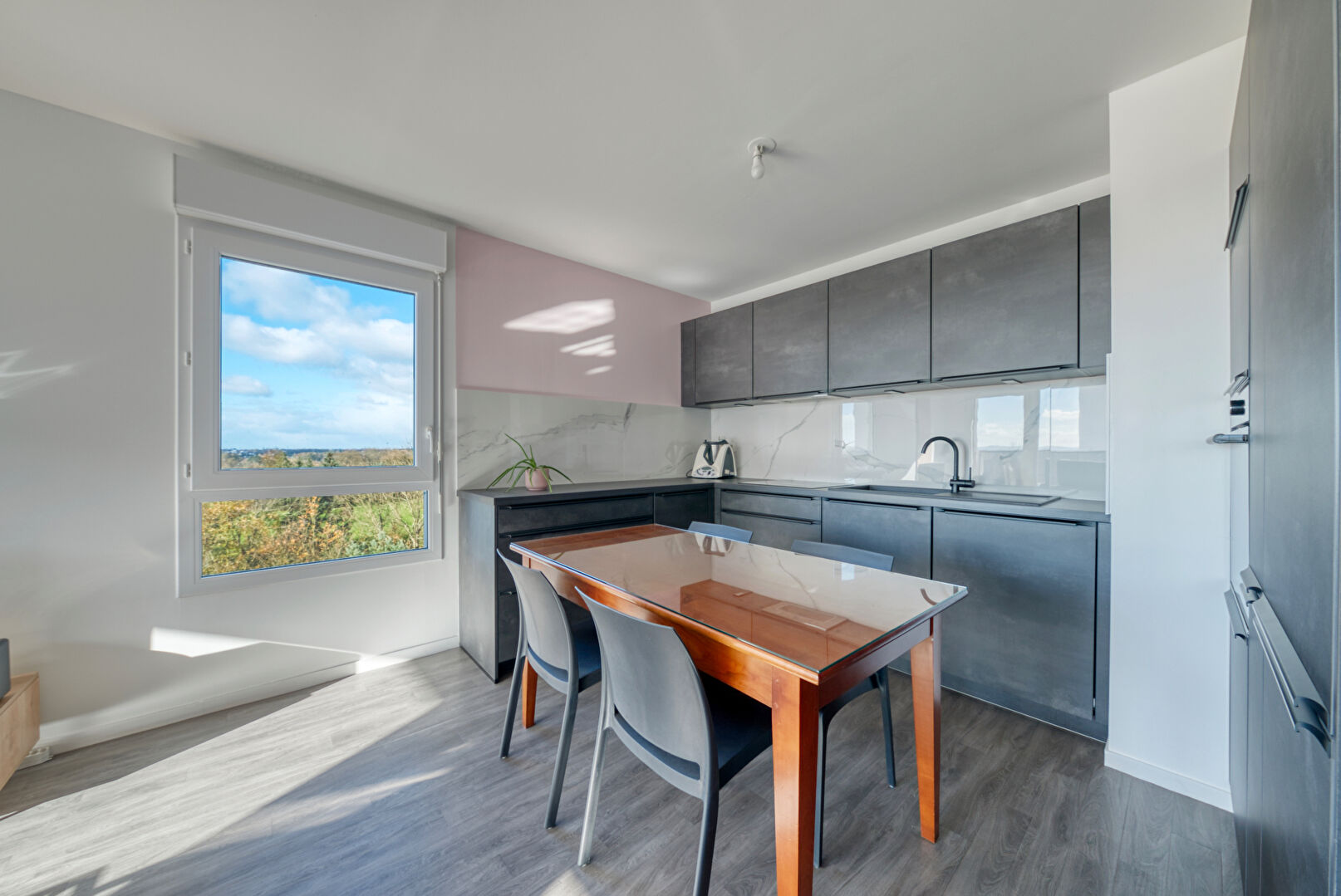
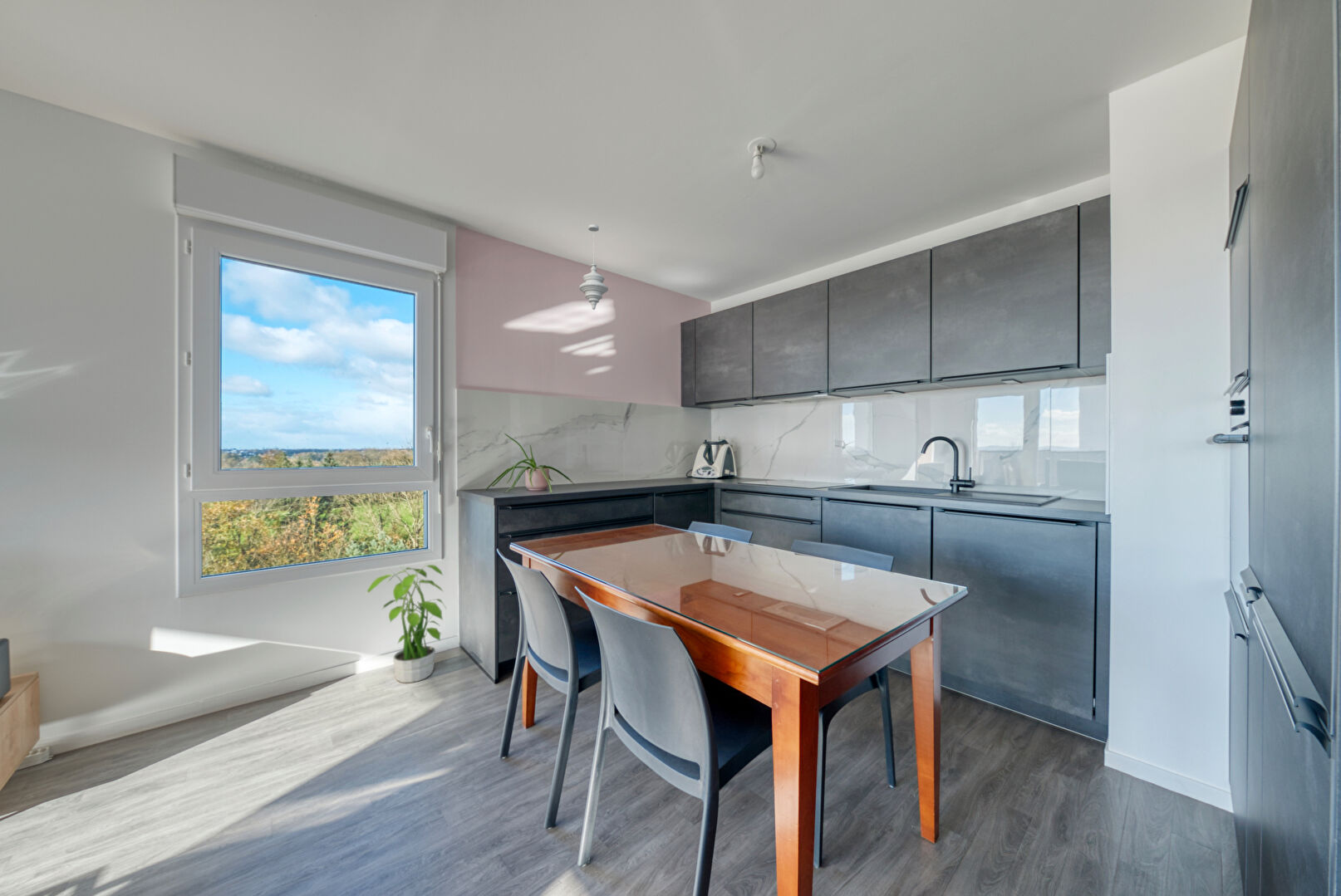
+ pendant light (593, 268)
+ potted plant (408, 622)
